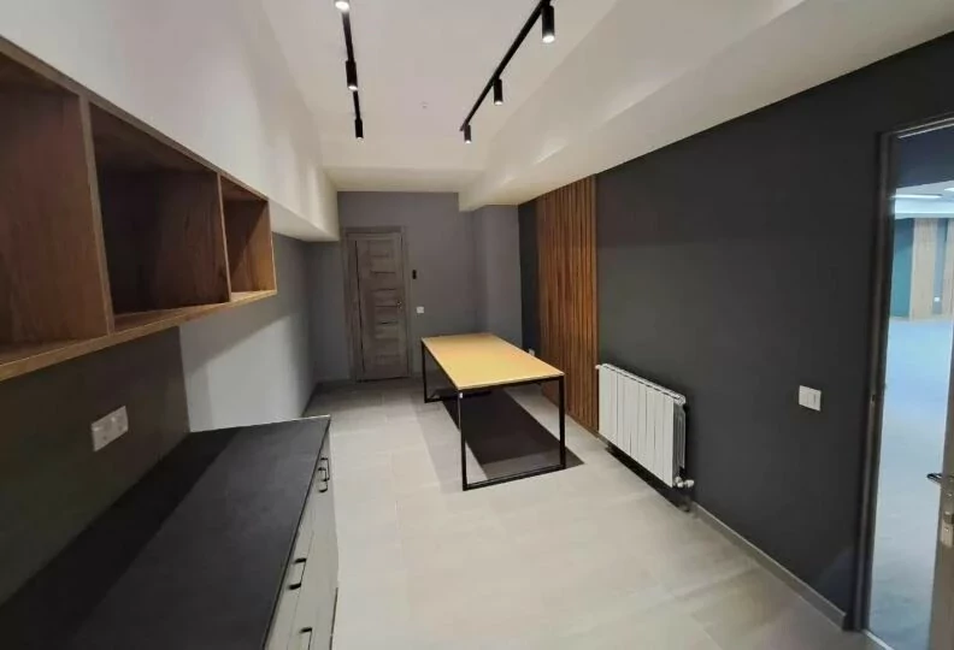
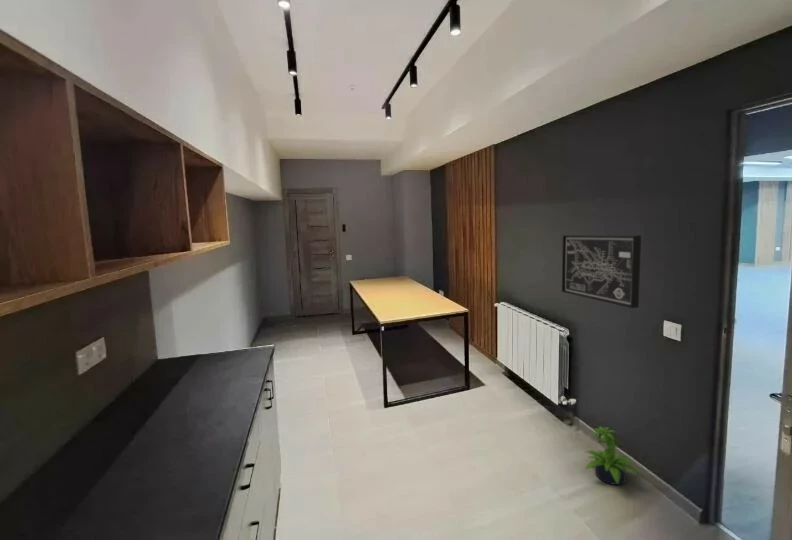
+ wall art (596, 267)
+ potted plant (609, 451)
